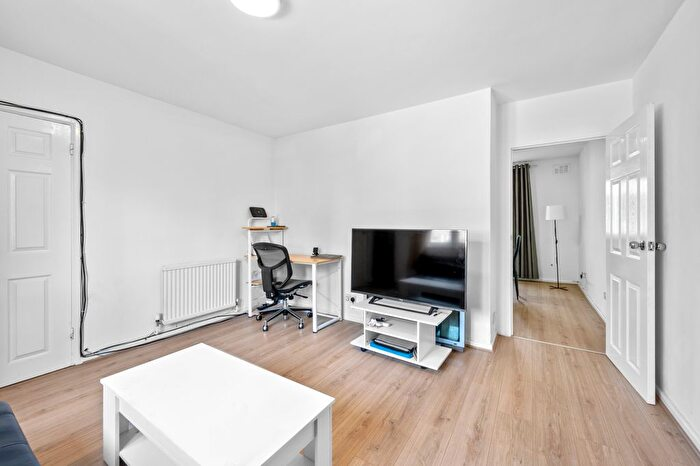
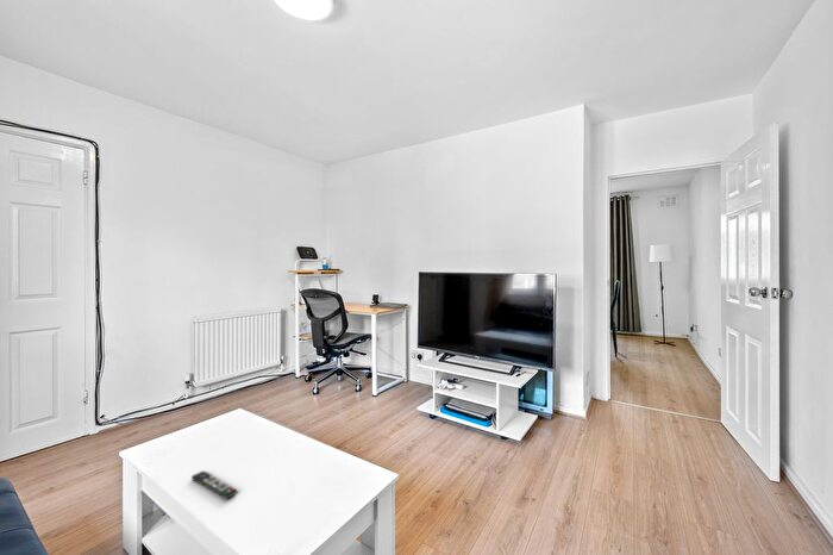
+ remote control (213, 484)
